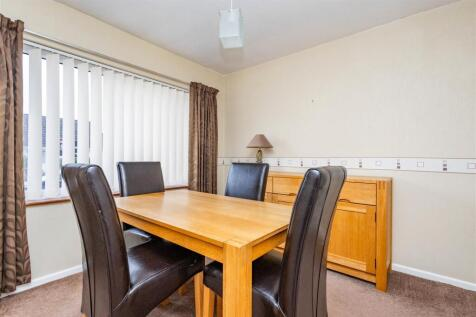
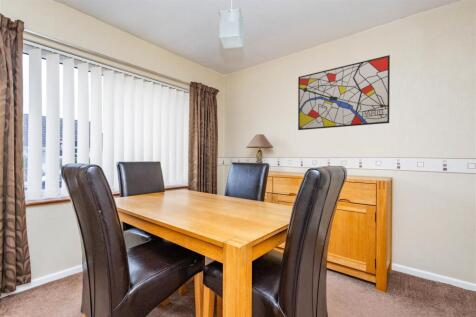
+ wall art (338, 97)
